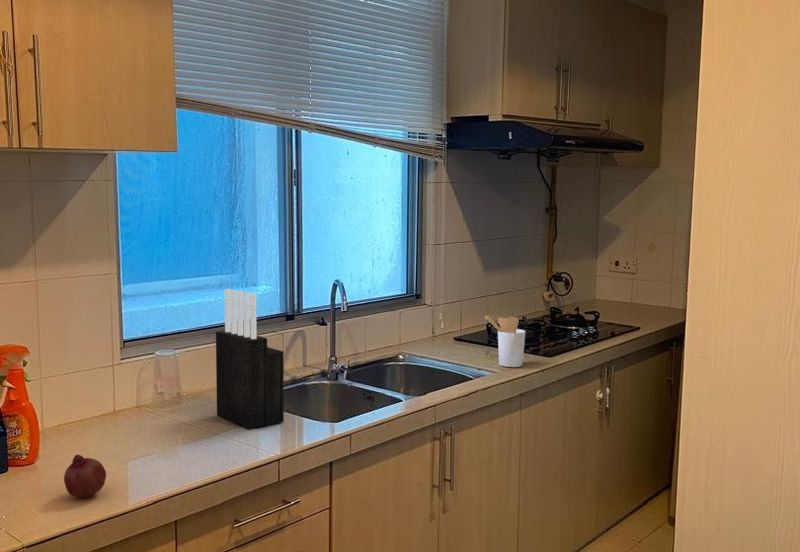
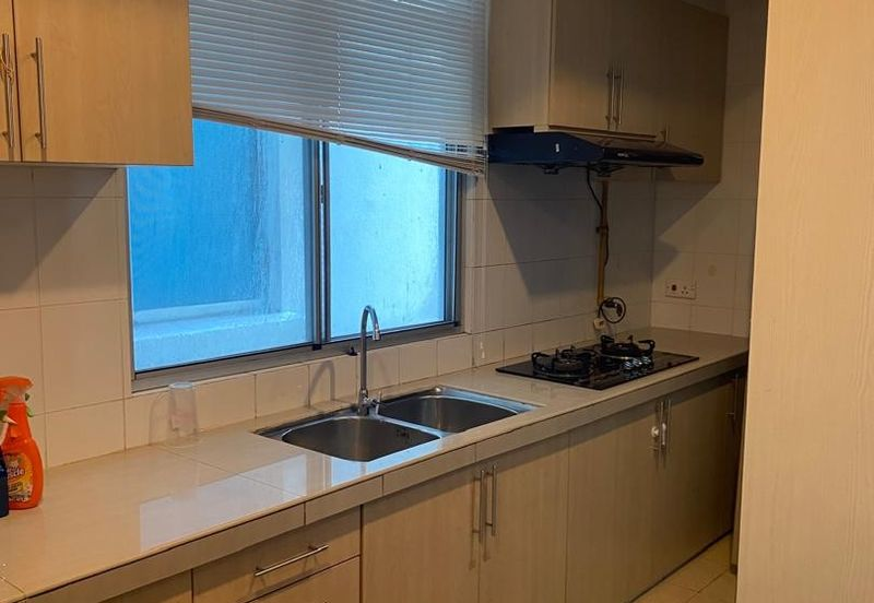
- fruit (84, 474)
- utensil holder (504, 339)
- knife block (252, 354)
